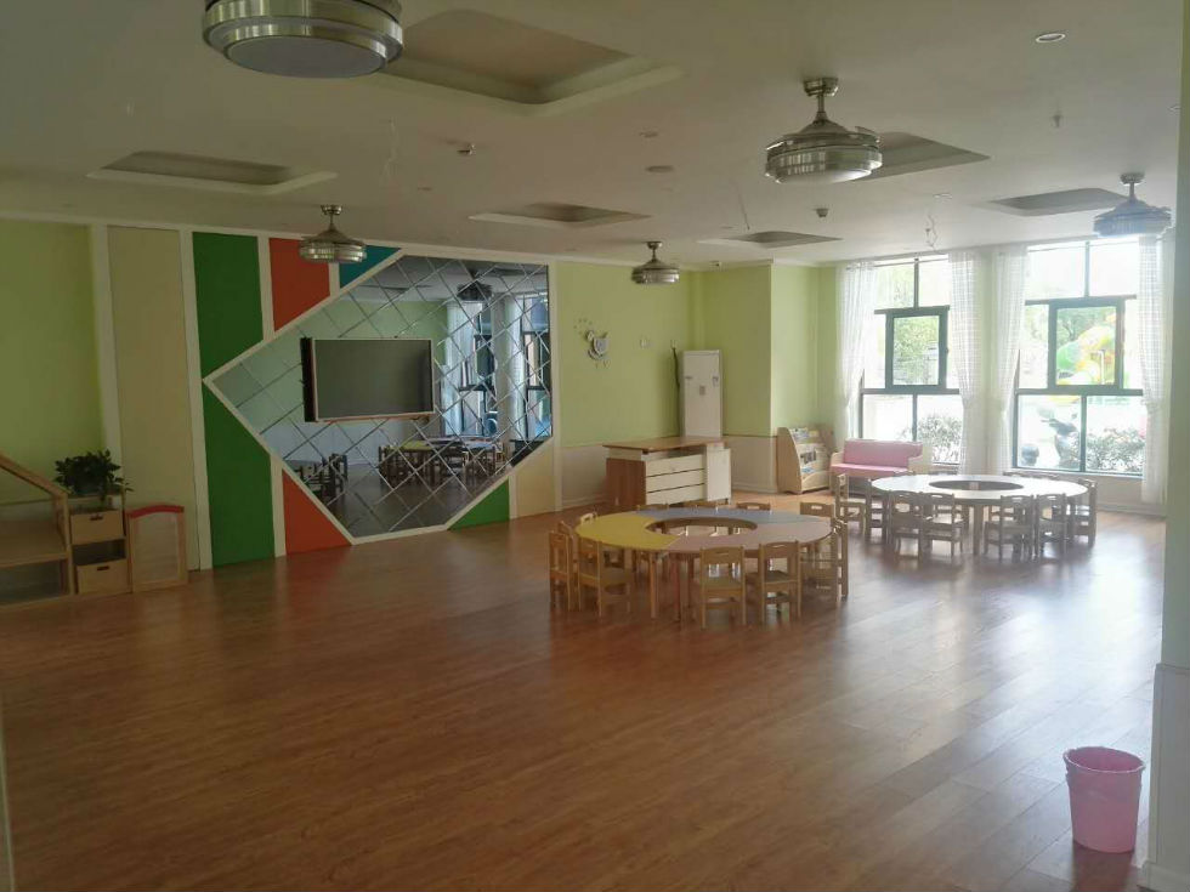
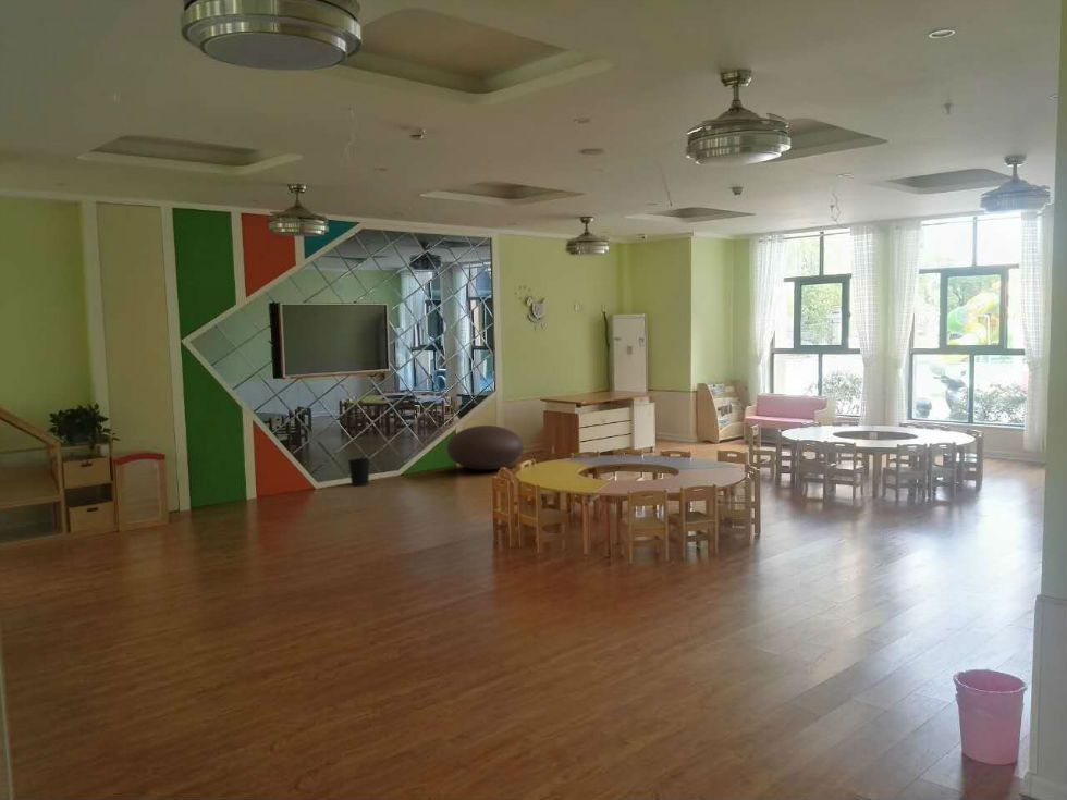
+ wastebasket (359, 471)
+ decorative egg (485, 447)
